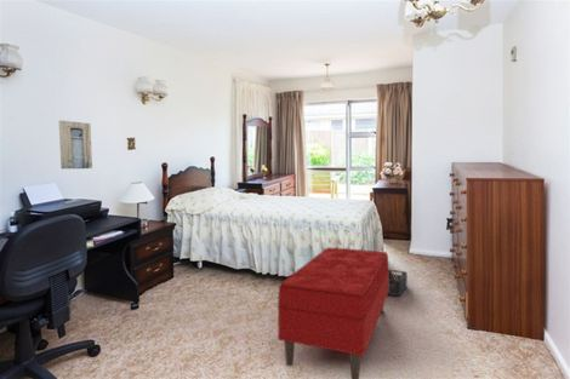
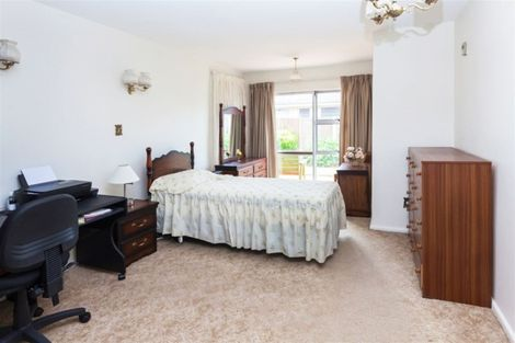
- wall art (75, 145)
- bench (341, 300)
- storage bin (392, 281)
